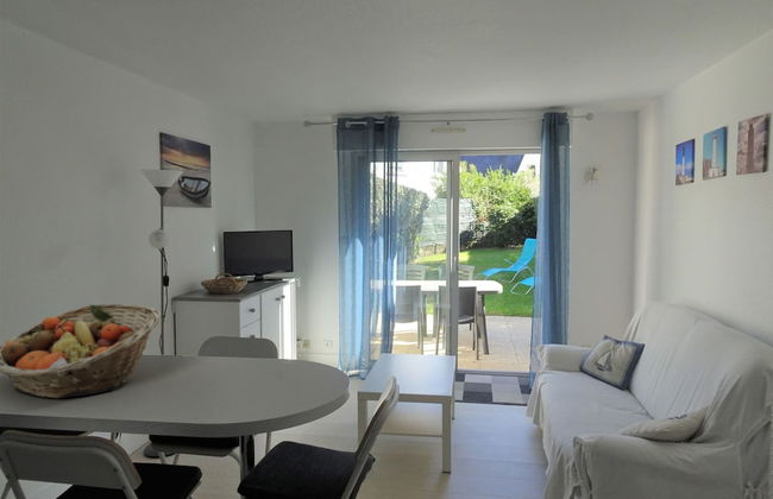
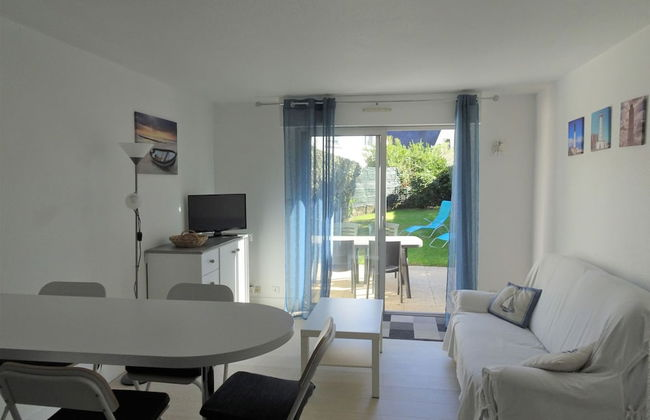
- fruit basket (80, 346)
